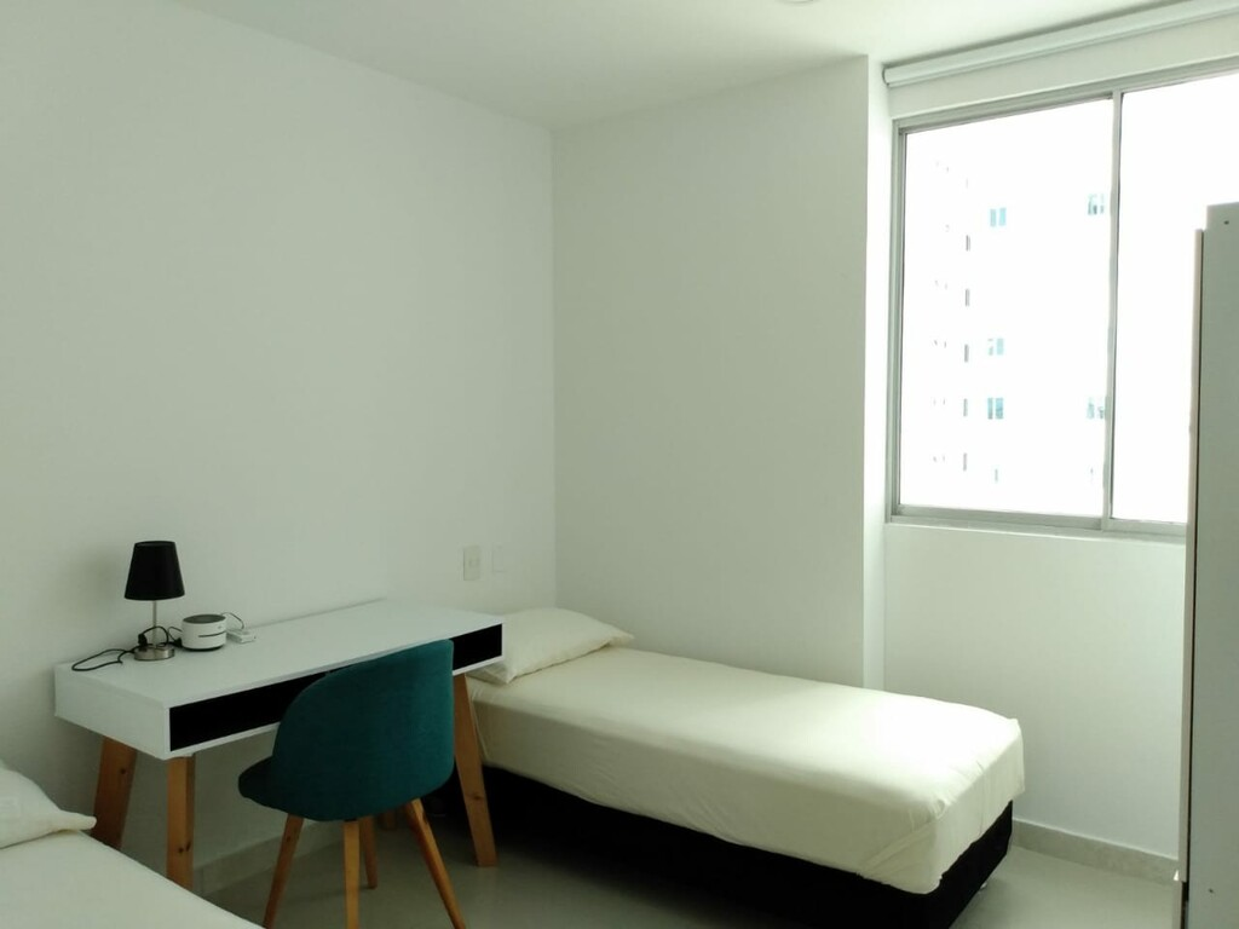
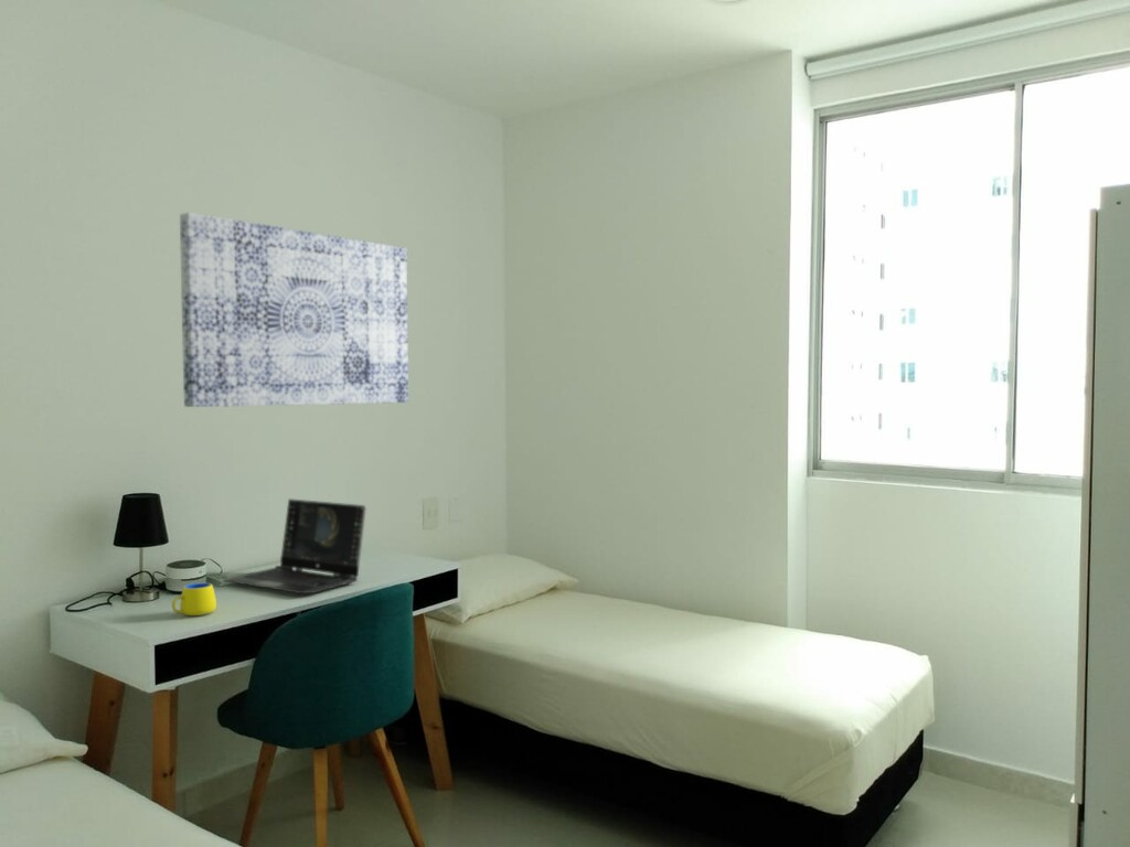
+ mug (193, 600)
+ laptop (295, 544)
+ wall art (306, 319)
